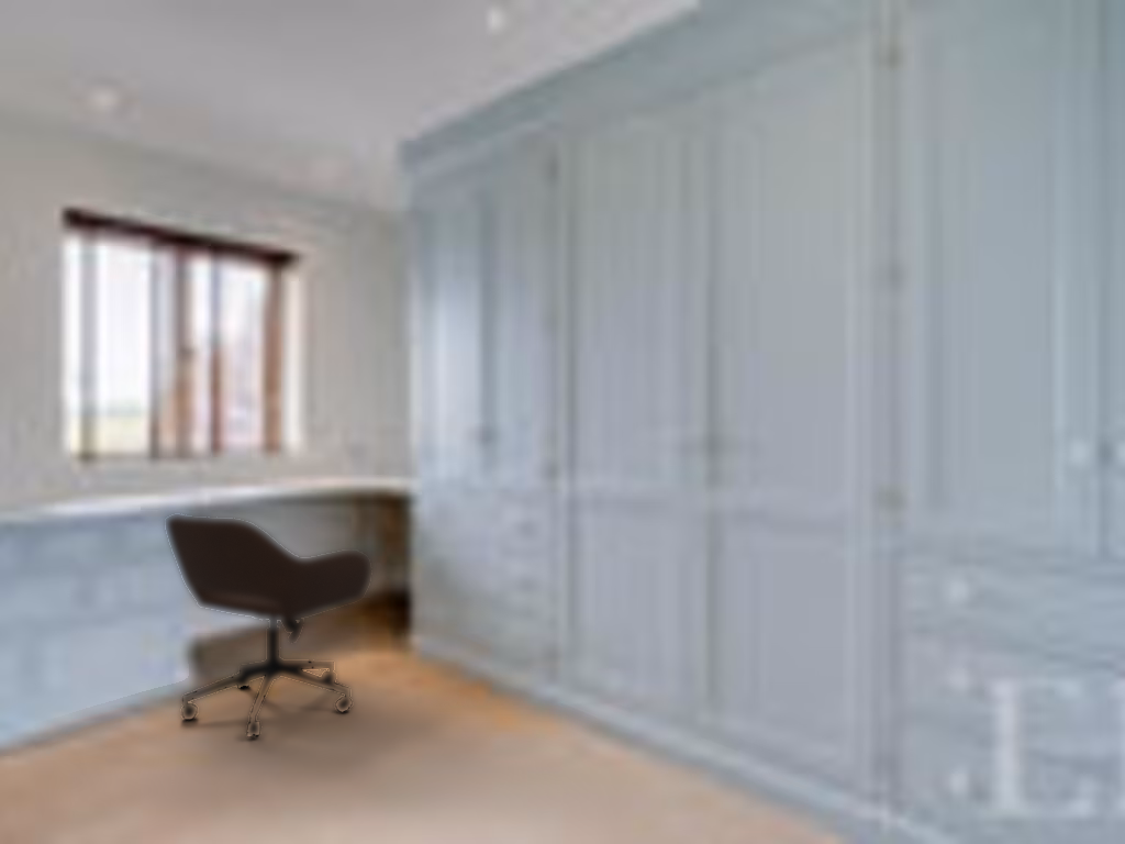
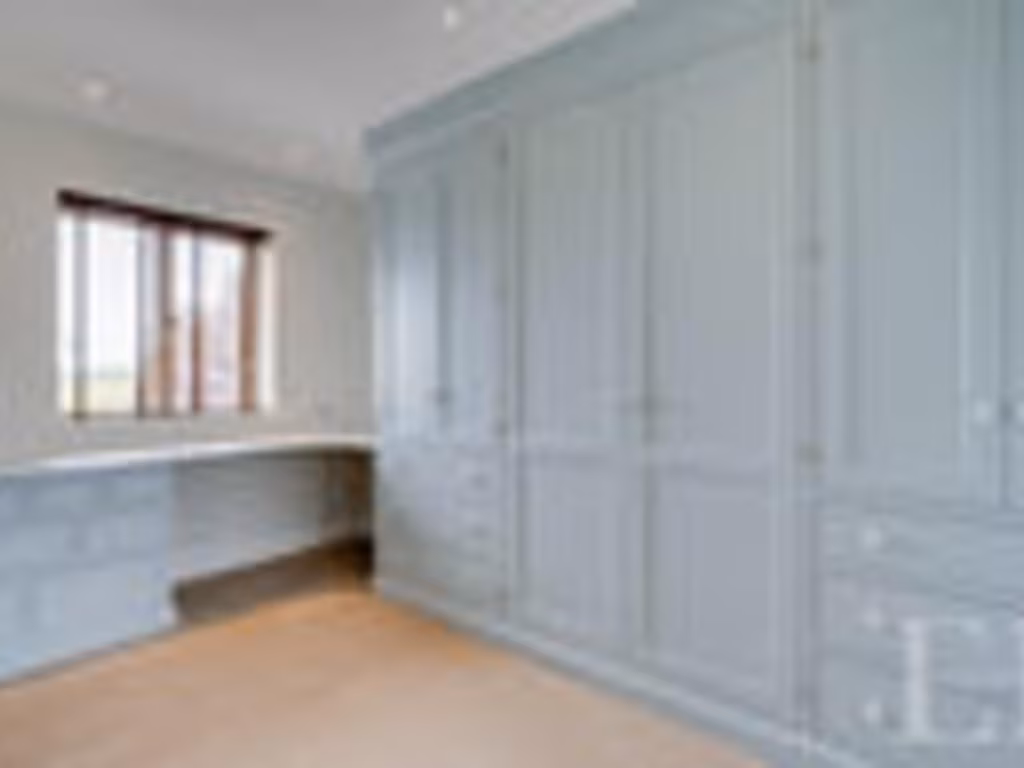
- office chair (272, 607)
